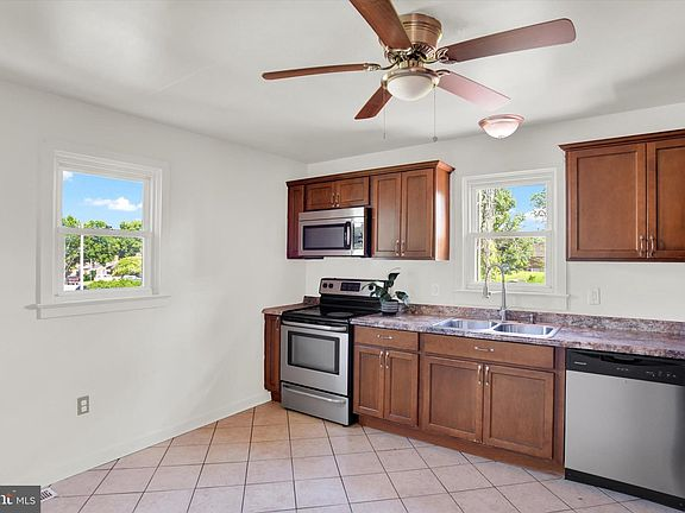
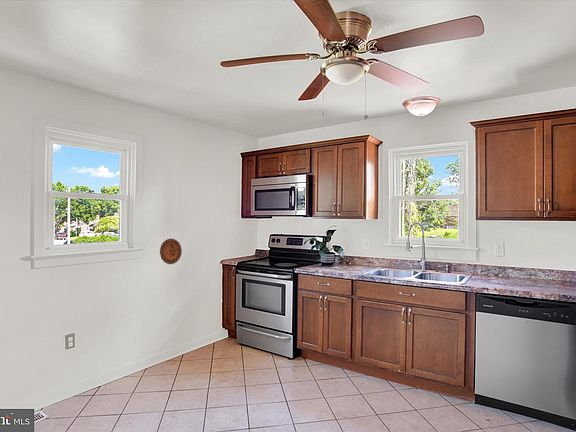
+ decorative plate (170, 251)
